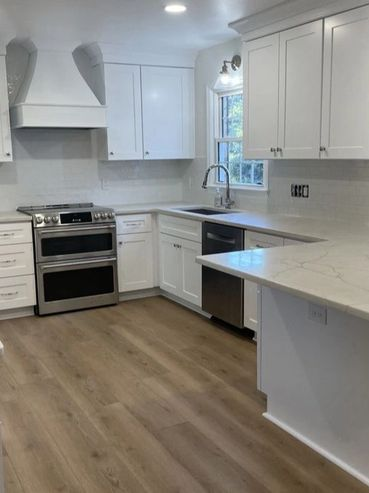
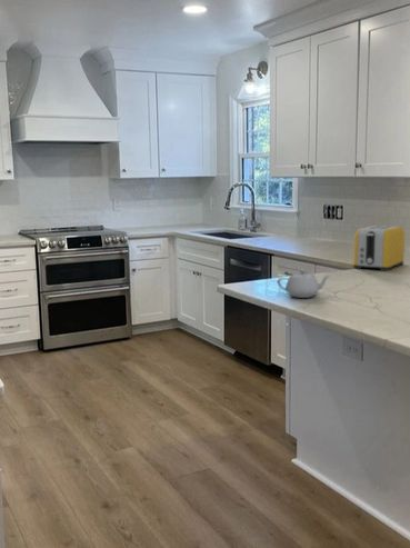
+ teapot (303, 282)
+ toaster (379, 247)
